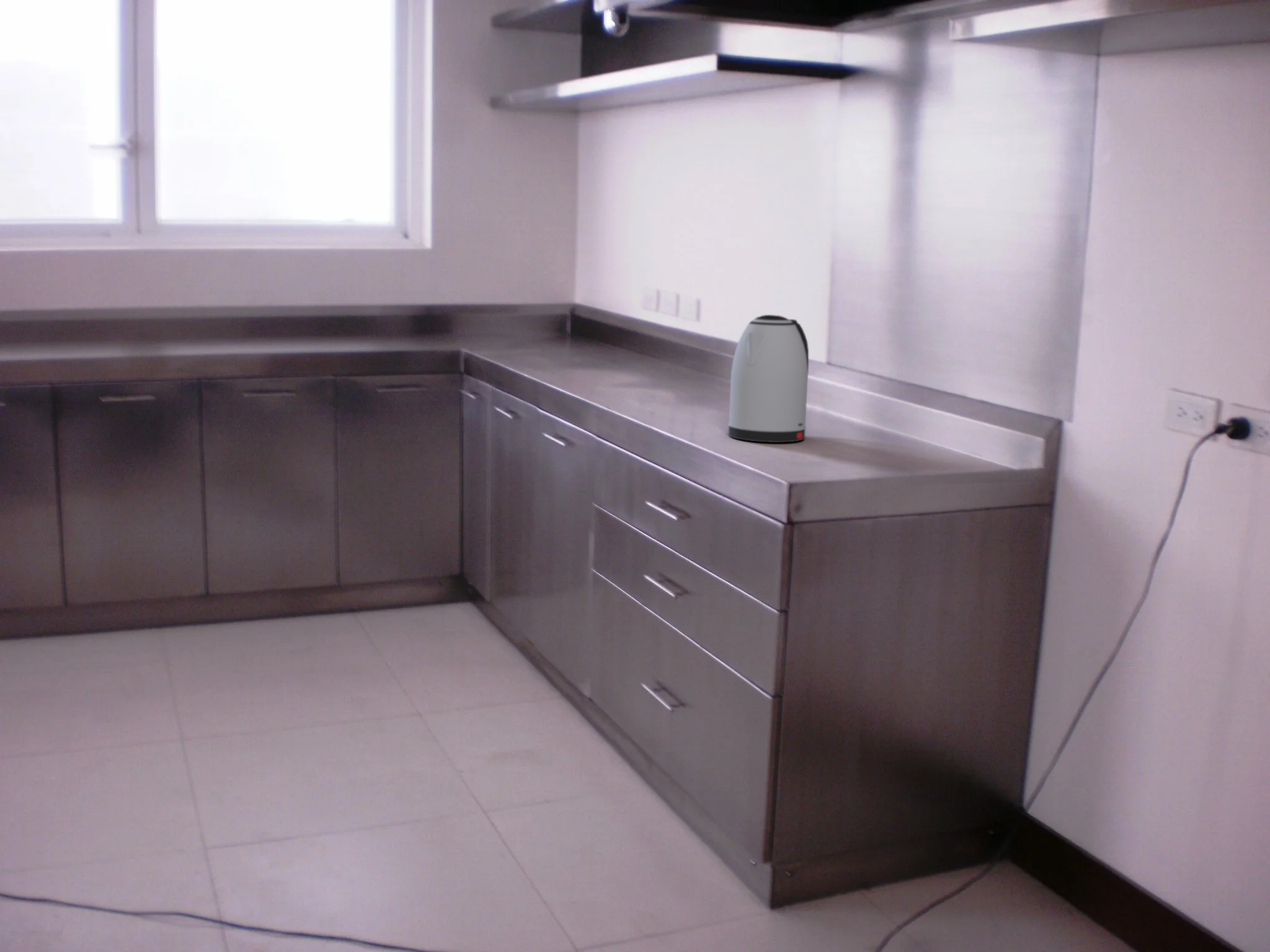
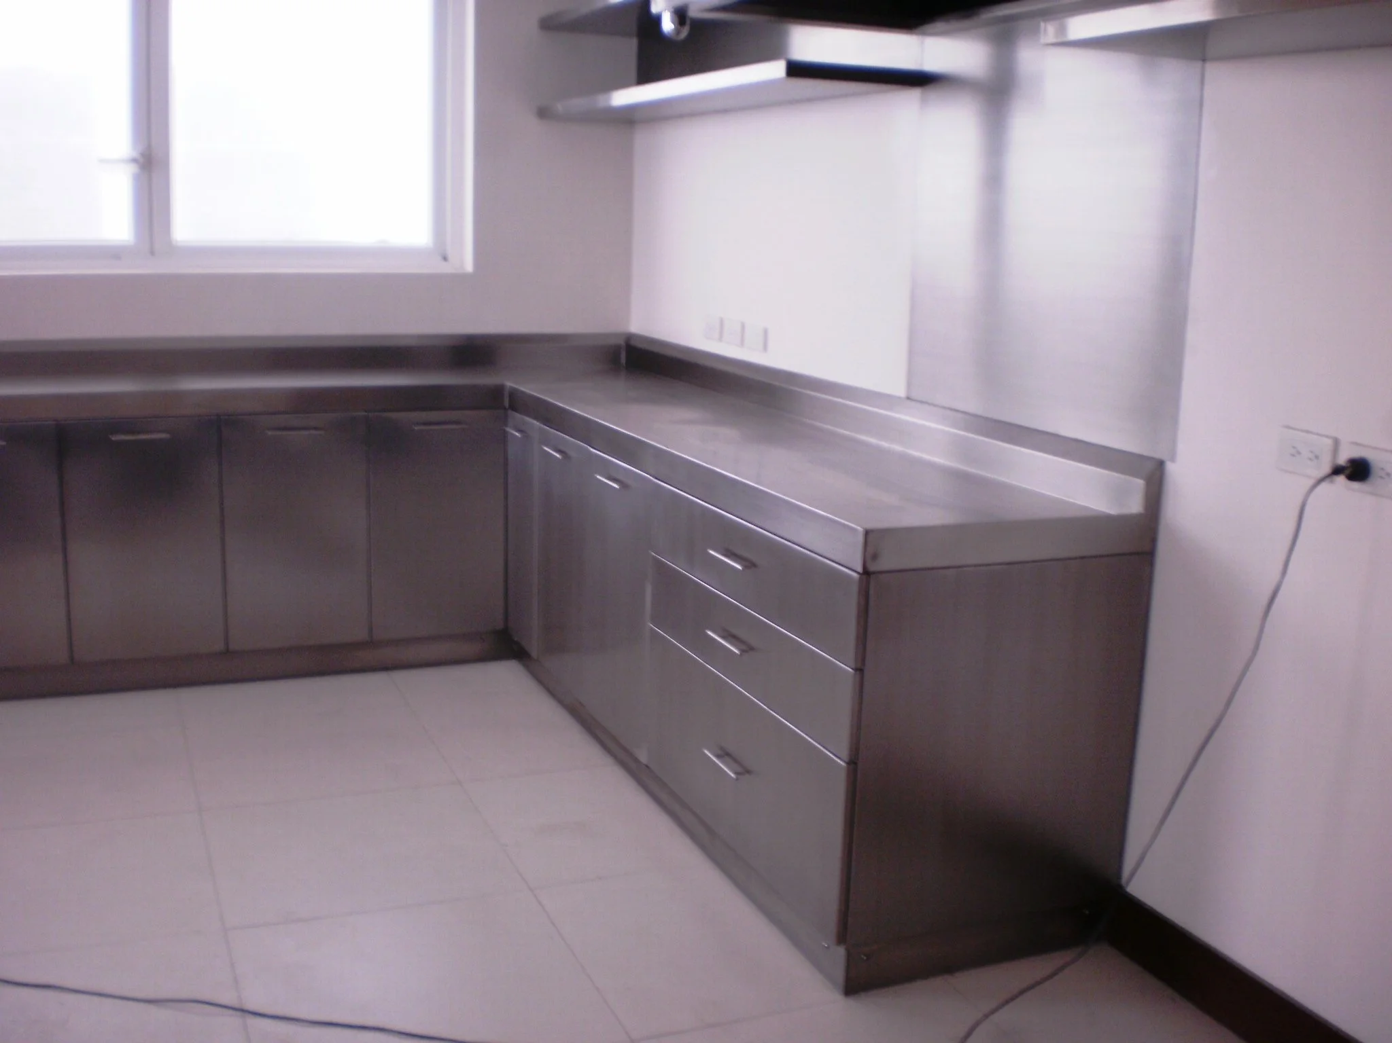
- kettle (777, 375)
